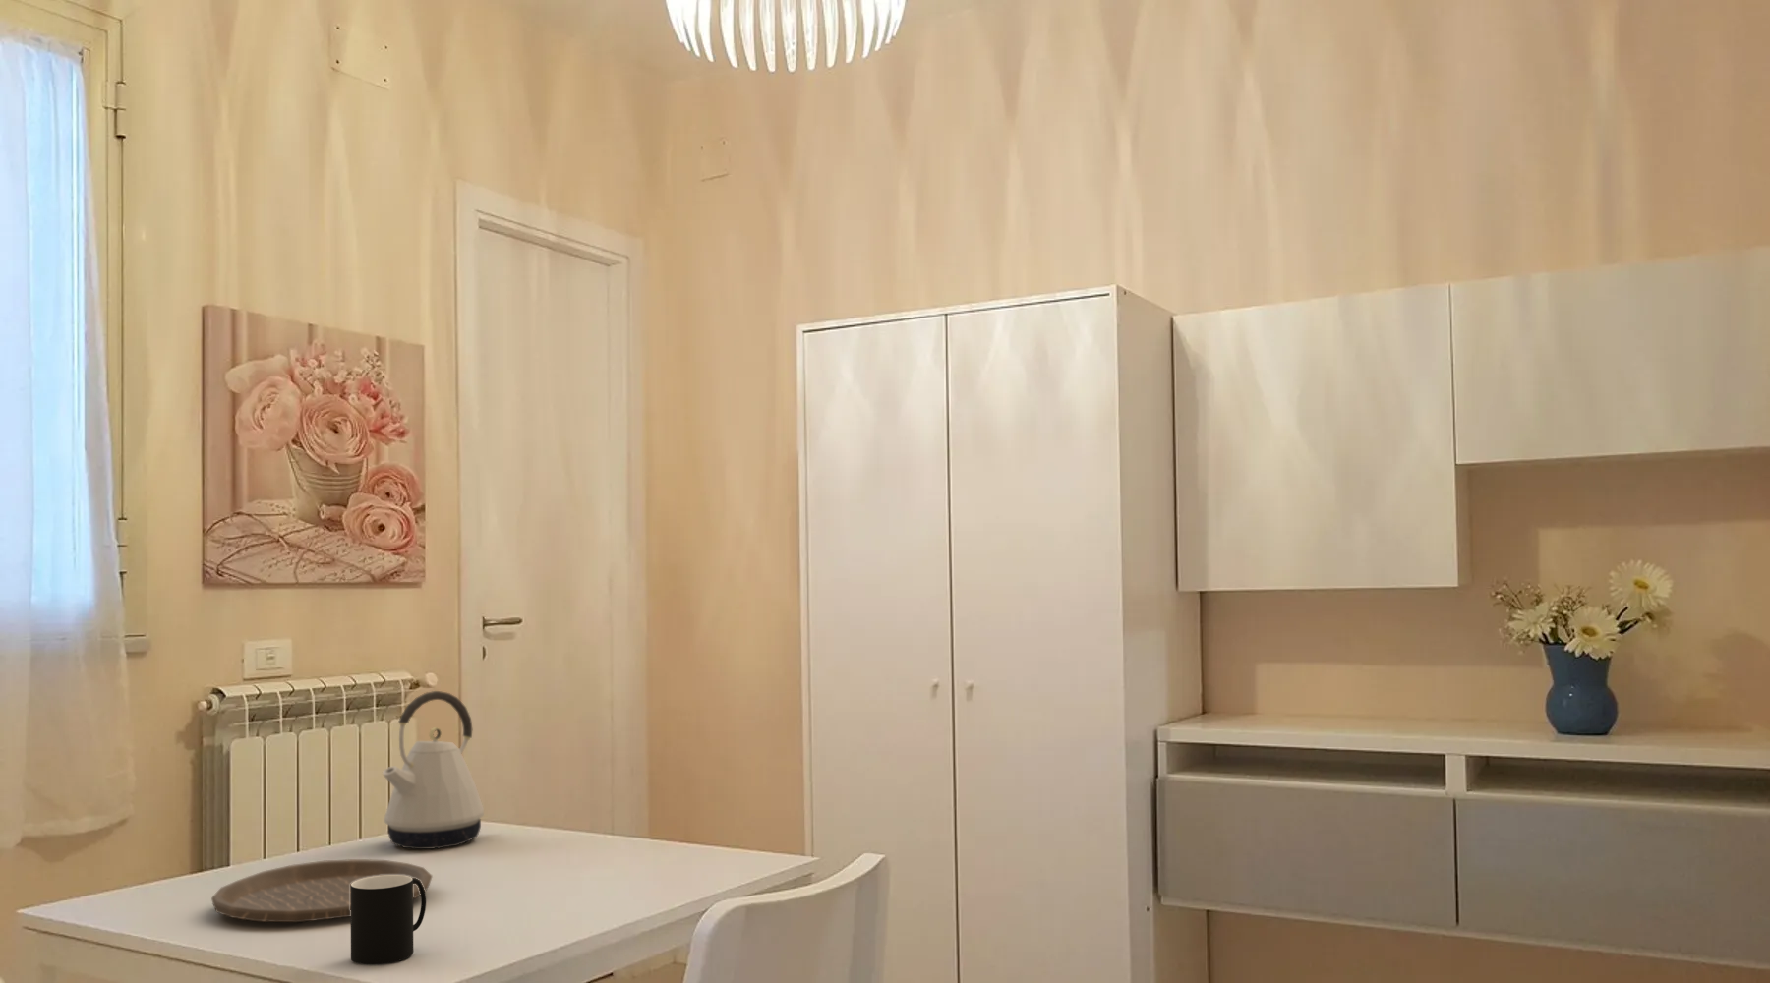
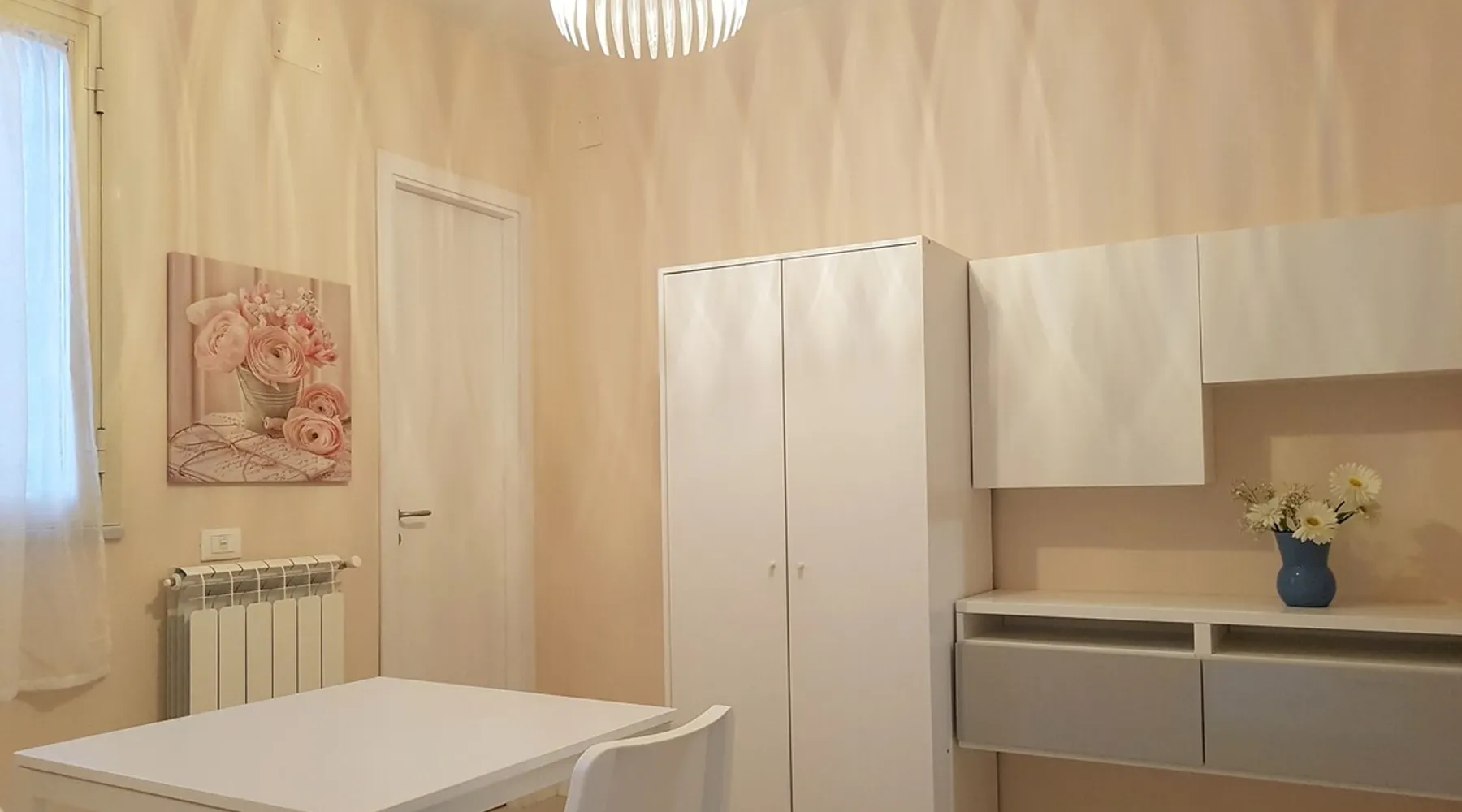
- plate (324, 891)
- kettle (431, 766)
- cup (393, 915)
